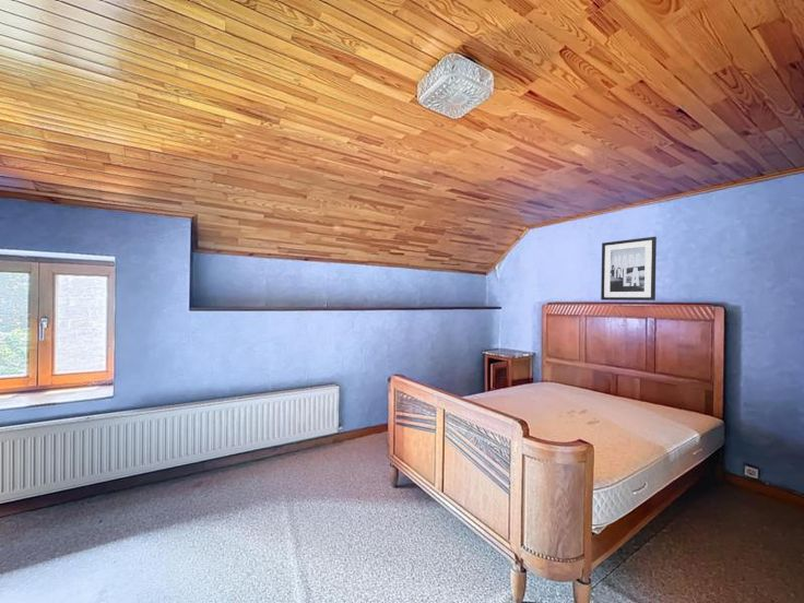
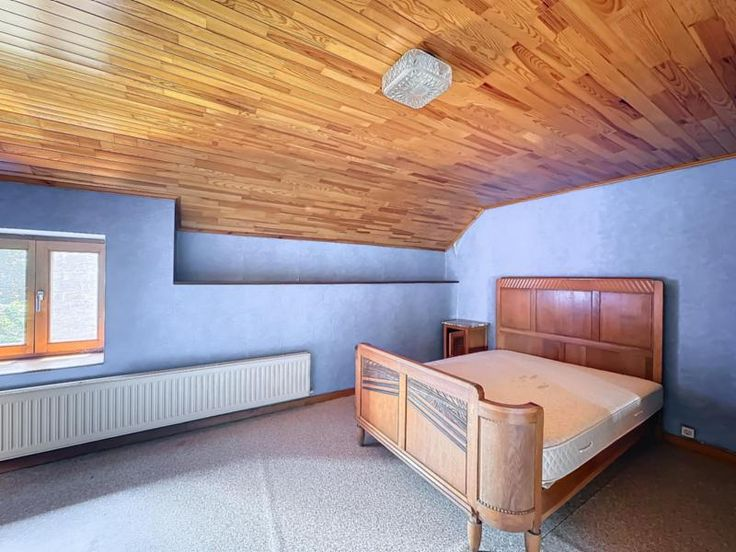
- wall art (627, 270)
